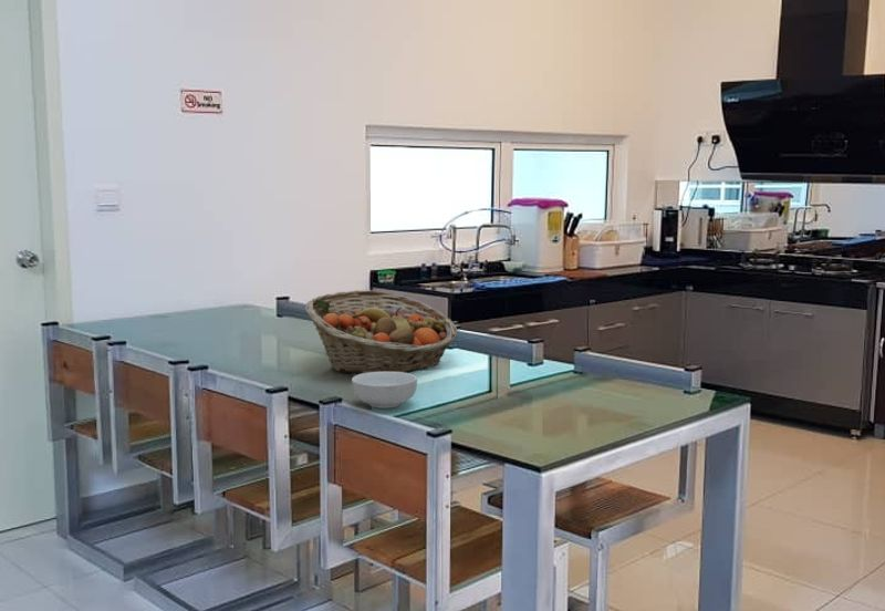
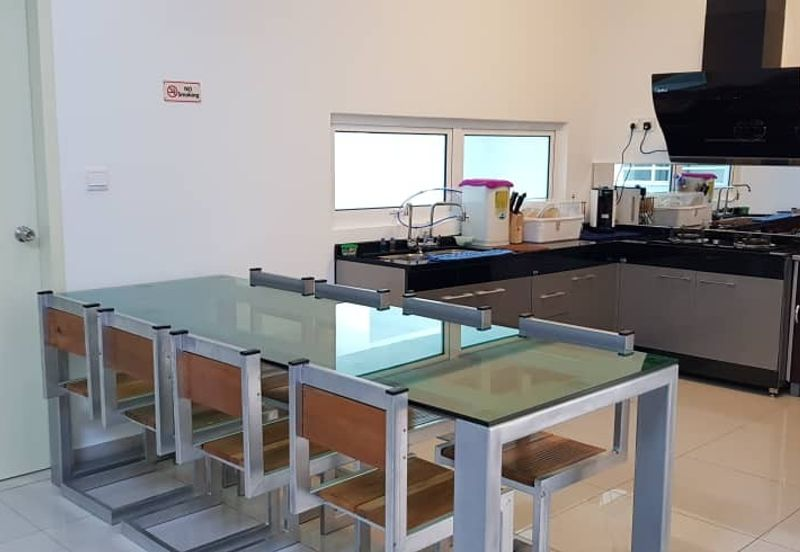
- cereal bowl (384, 391)
- fruit basket (382, 330)
